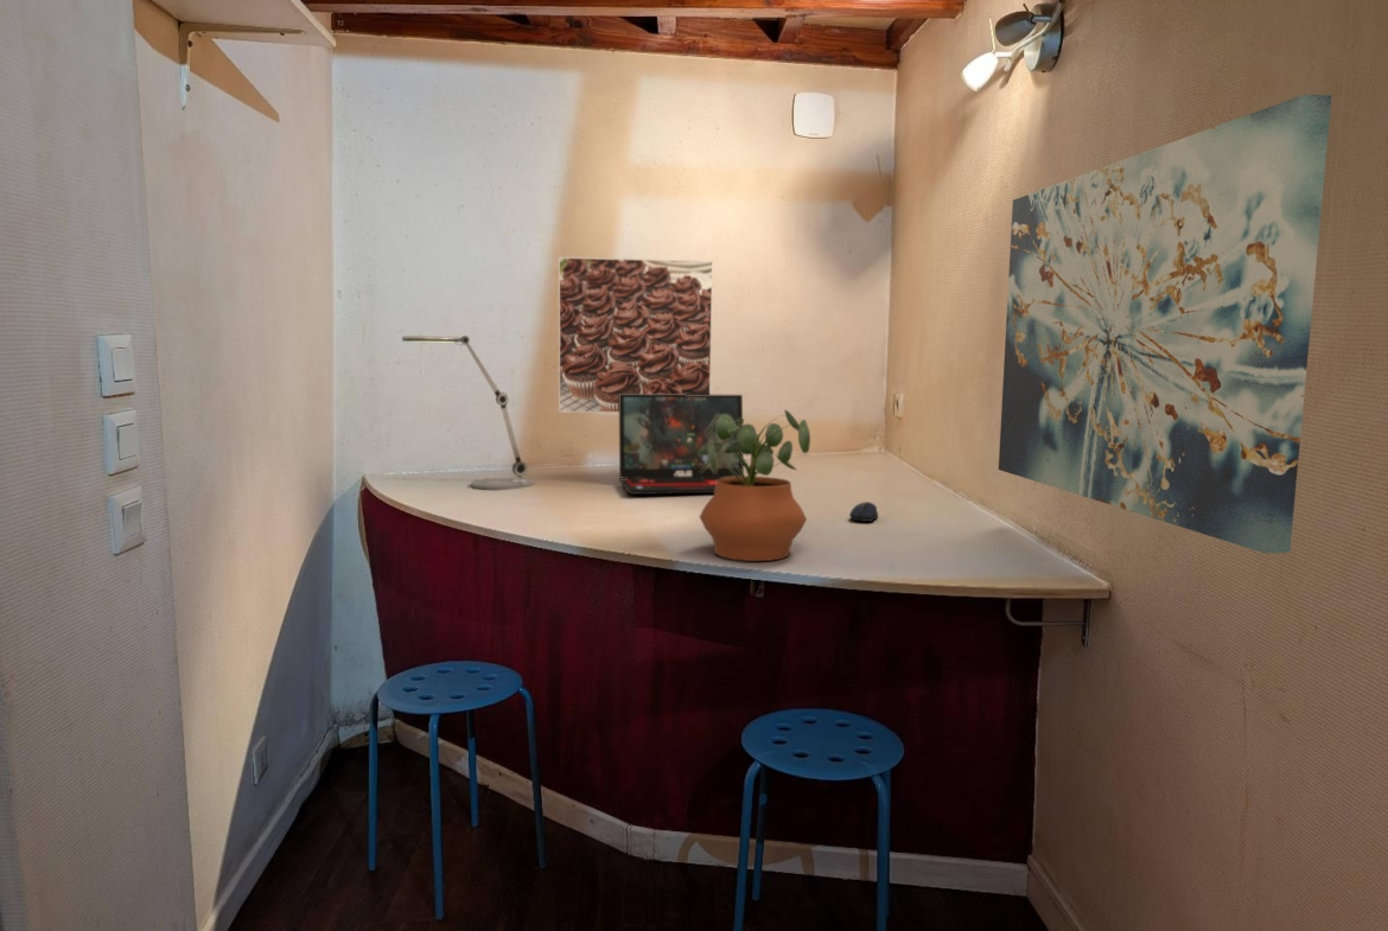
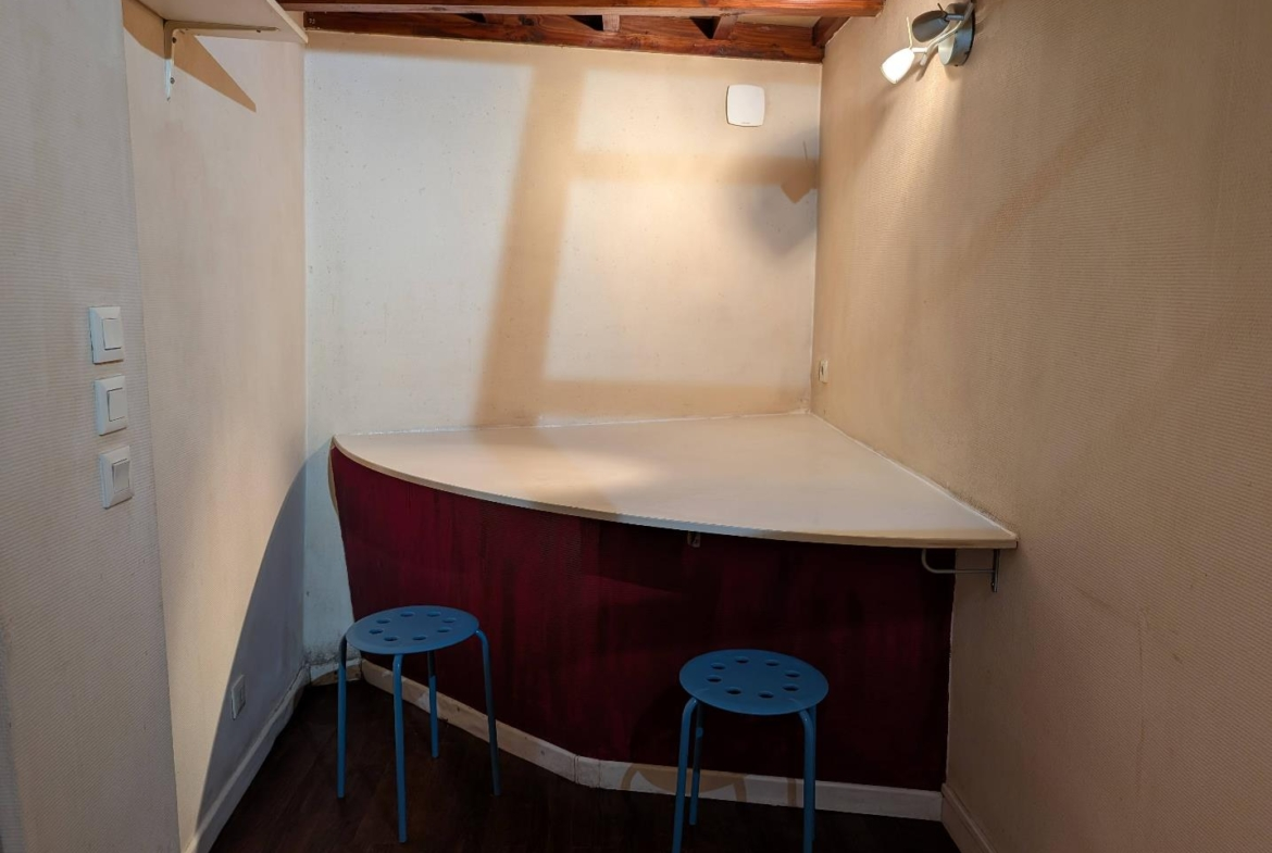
- potted plant (744, 480)
- desk lamp (496, 401)
- computer mouse (864, 510)
- wall art (1118, 334)
- laptop (688, 441)
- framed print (635, 336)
